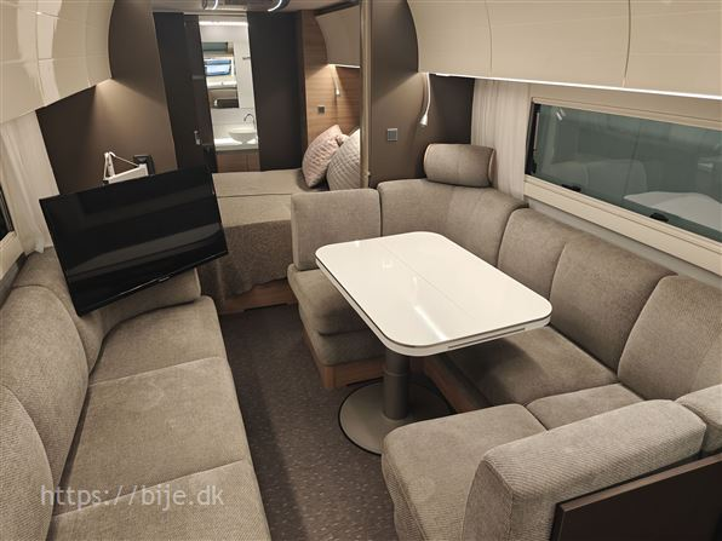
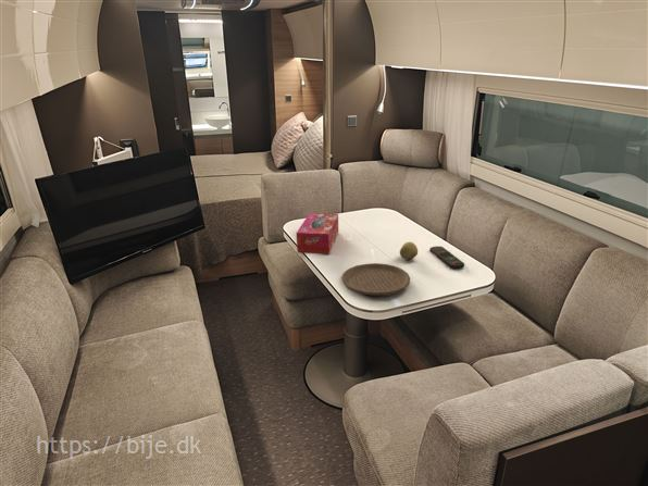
+ fruit (408, 250)
+ remote control (446, 257)
+ tissue box (319, 232)
+ plate (375, 279)
